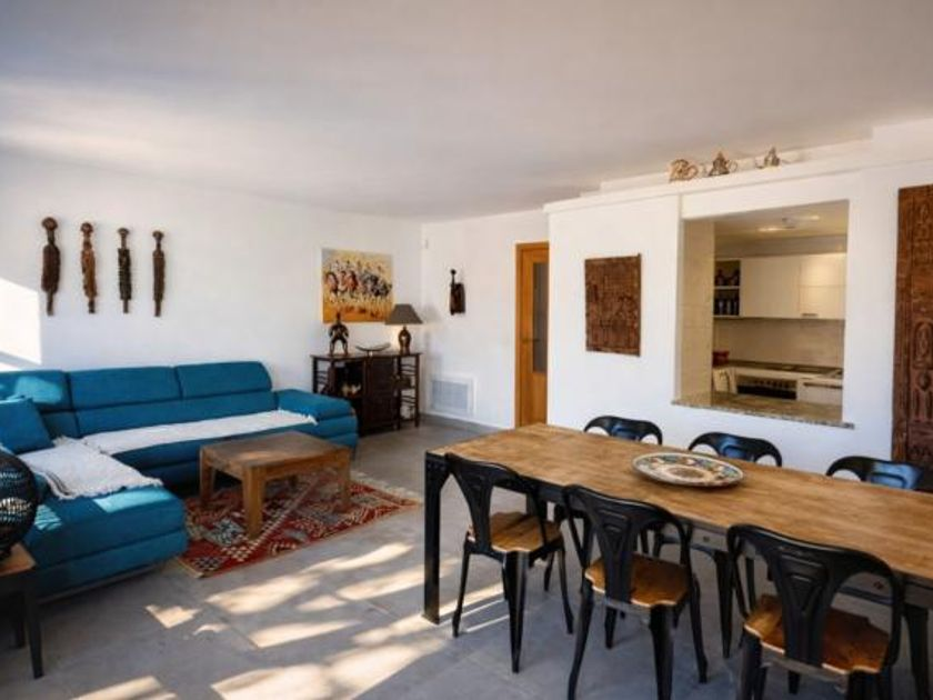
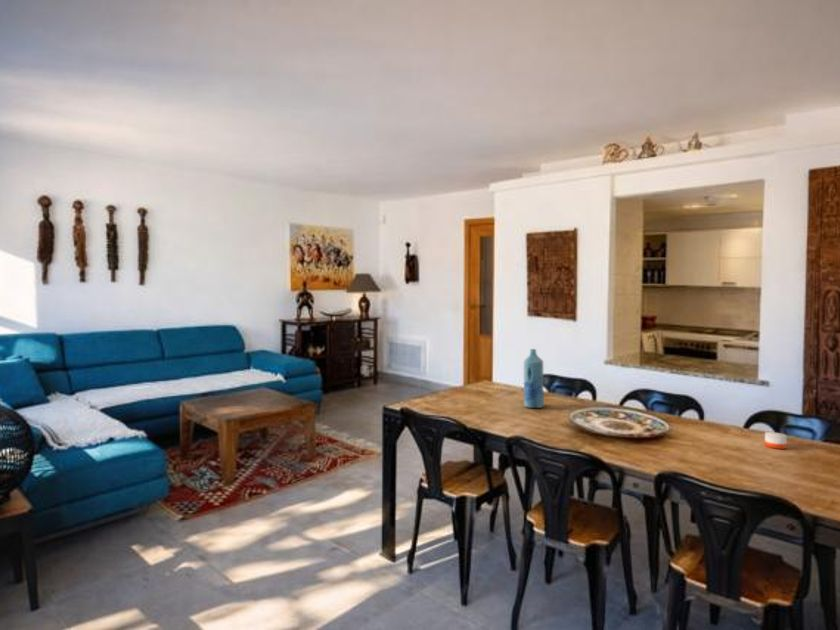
+ candle (775, 433)
+ bottle (533, 378)
